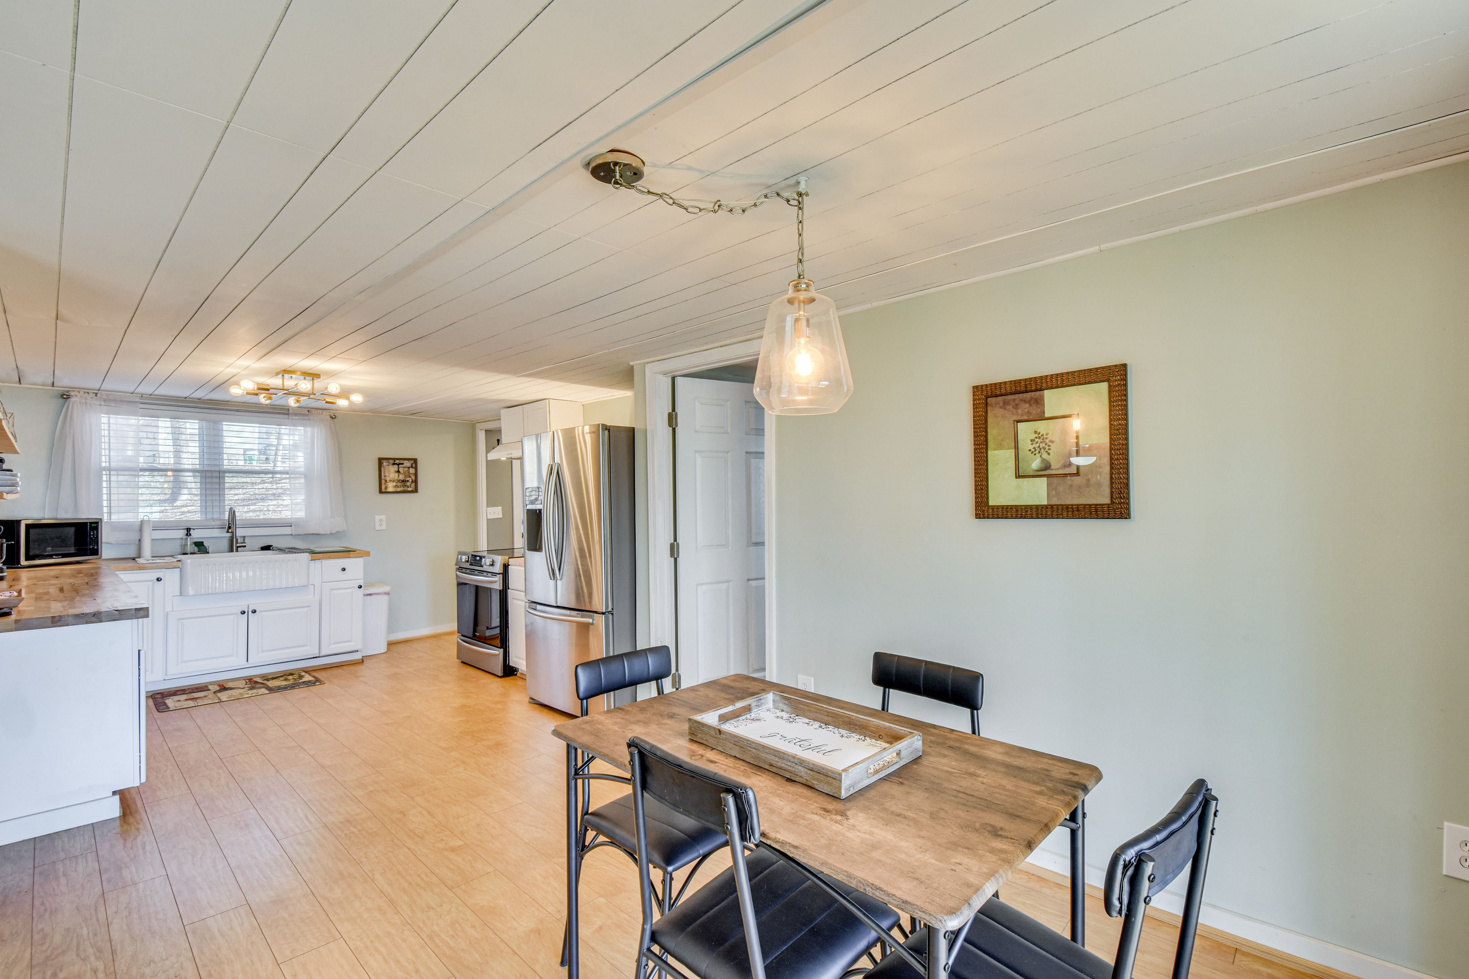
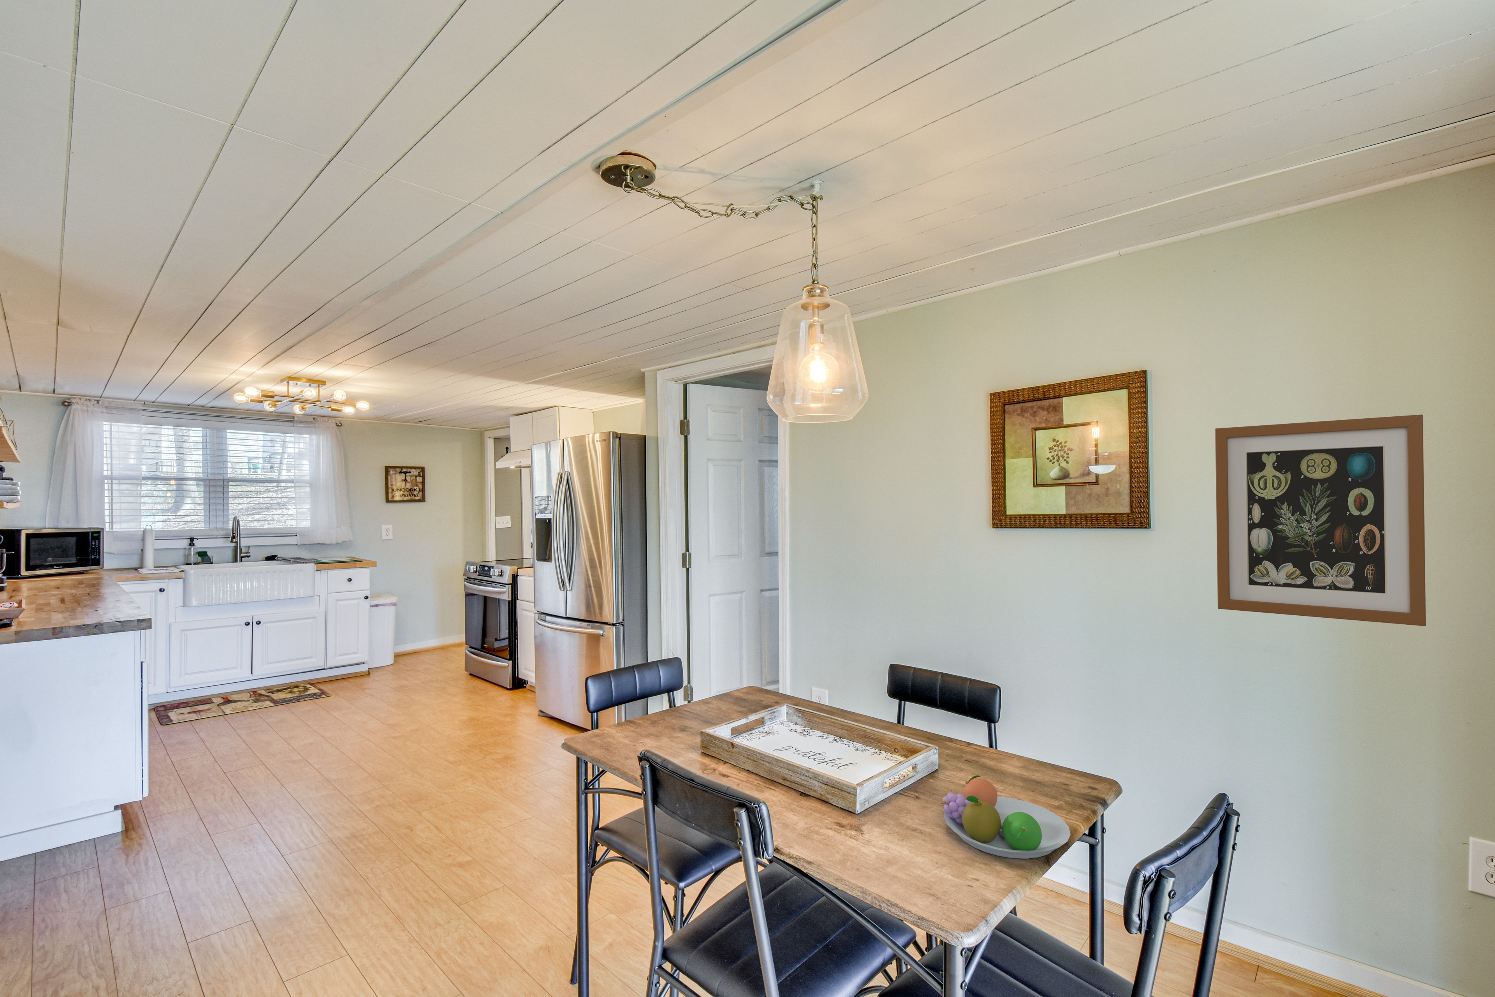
+ fruit bowl (1004, 812)
+ wall art (1313, 520)
